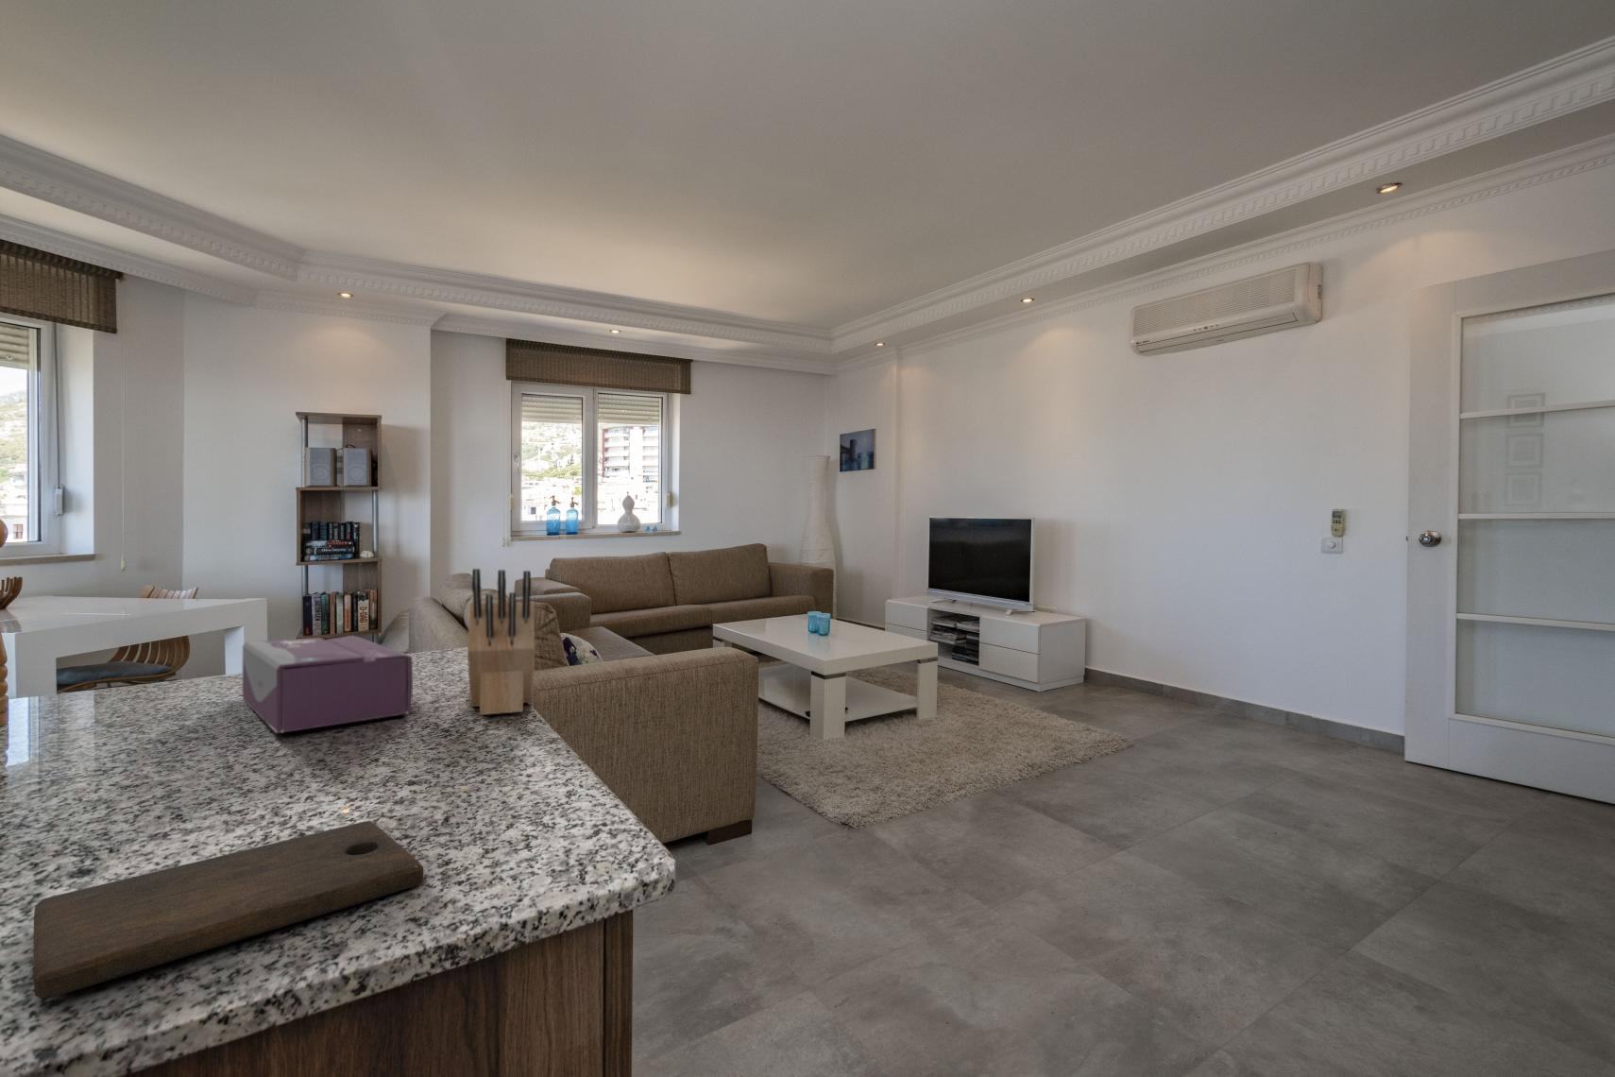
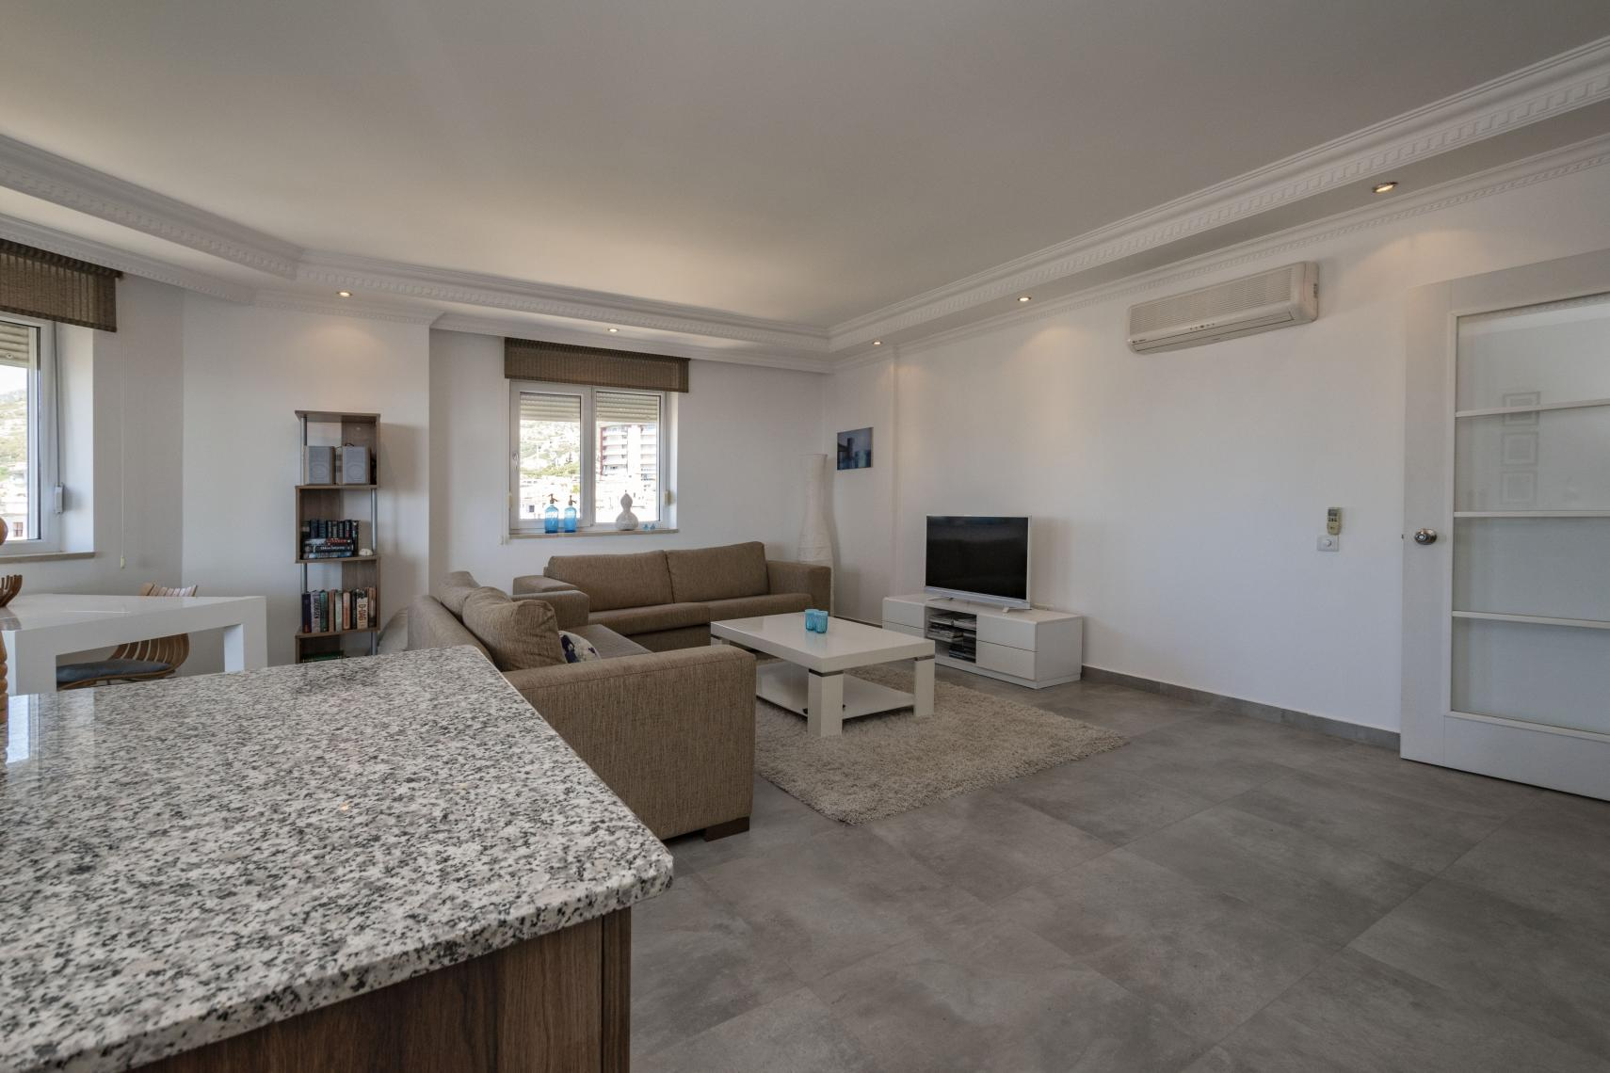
- cutting board (240, 891)
- knife block (501, 635)
- tissue box (324, 677)
